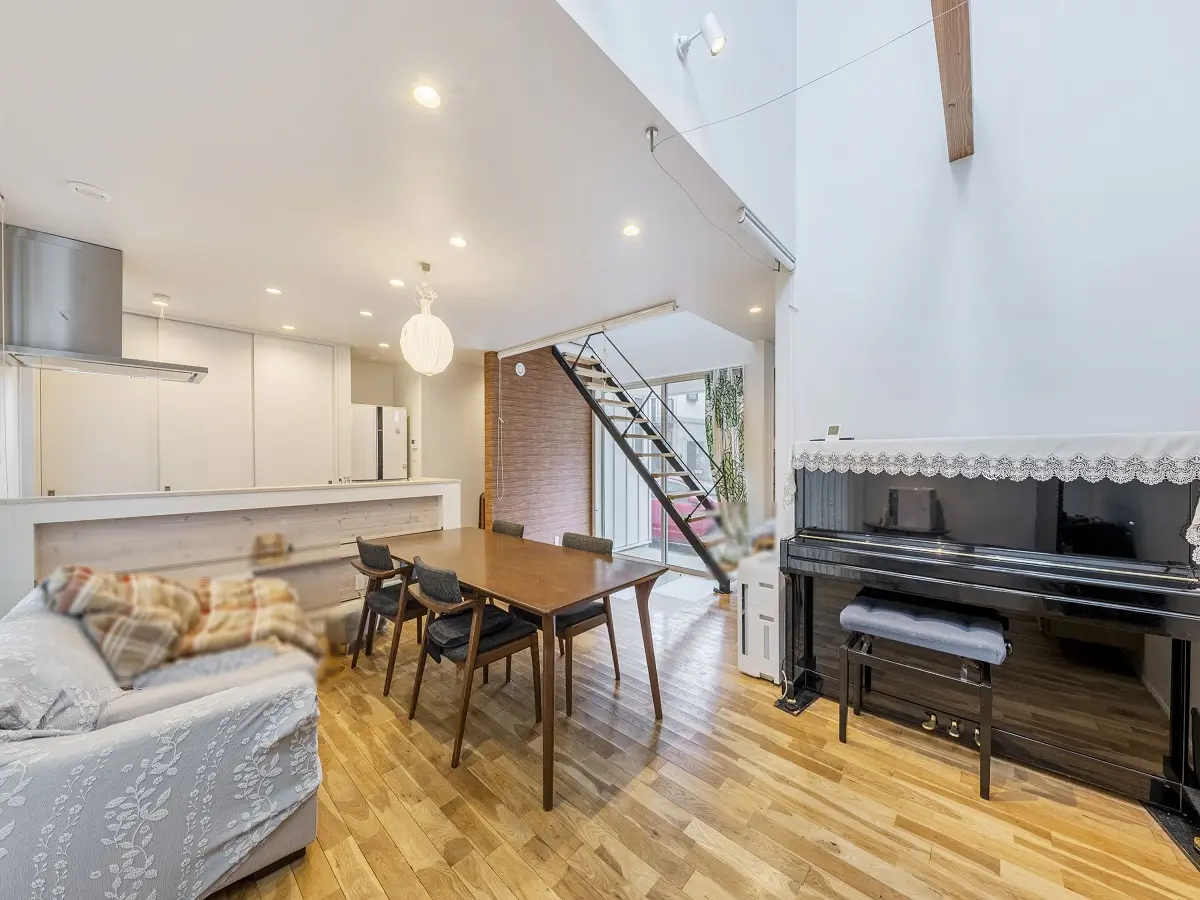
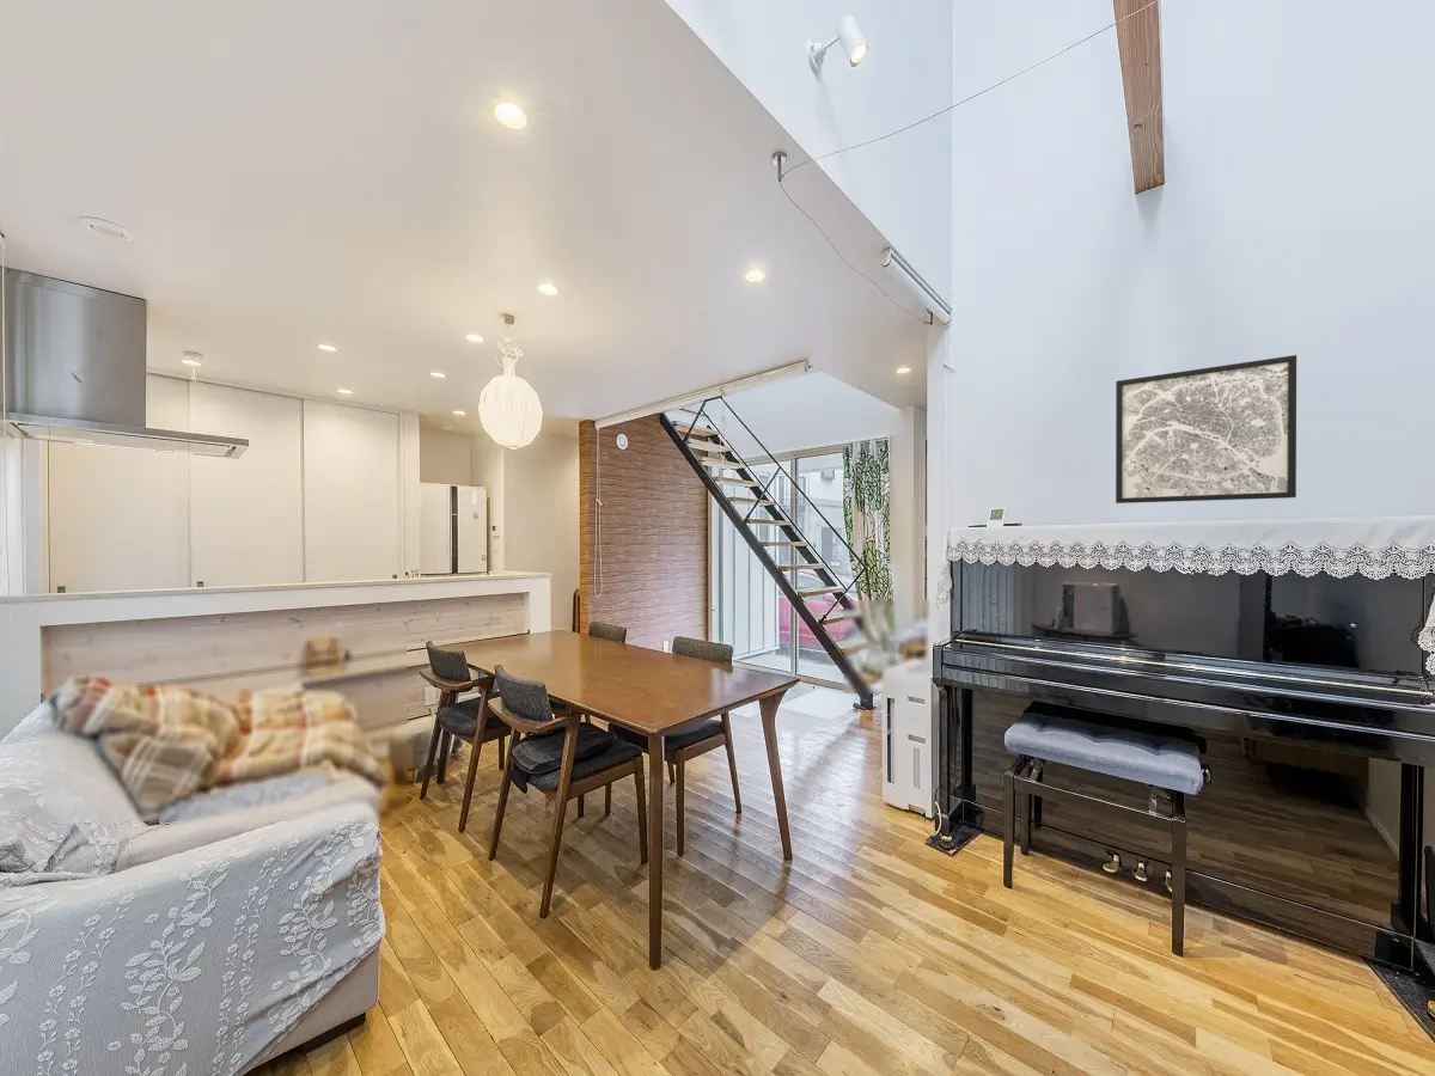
+ wall art (1198, 435)
